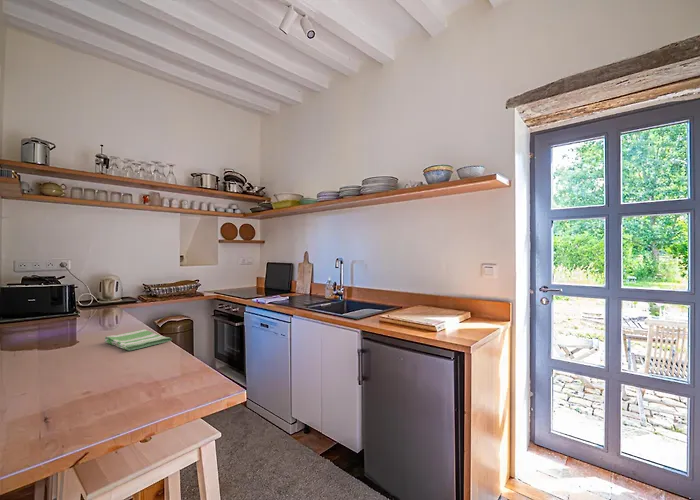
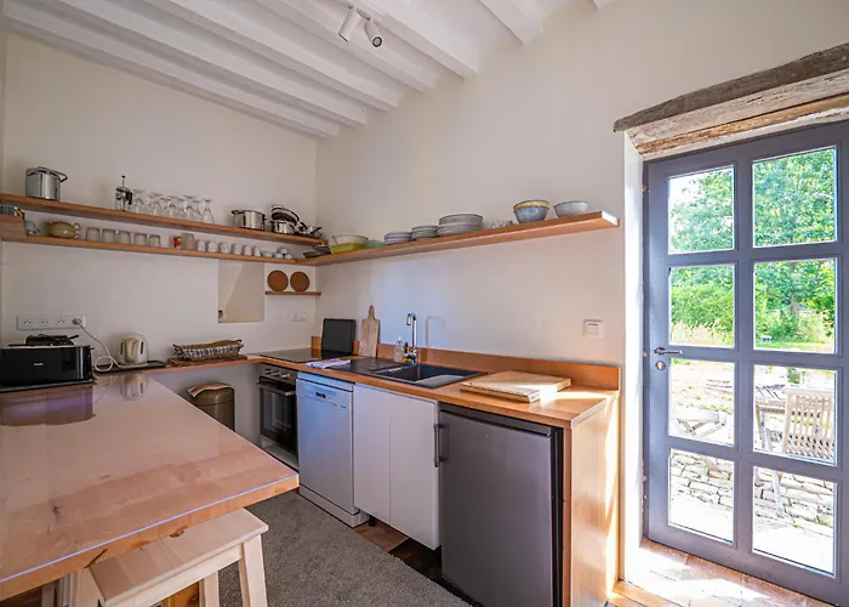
- dish towel (137, 338)
